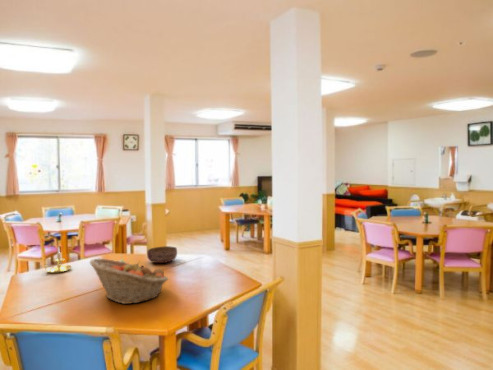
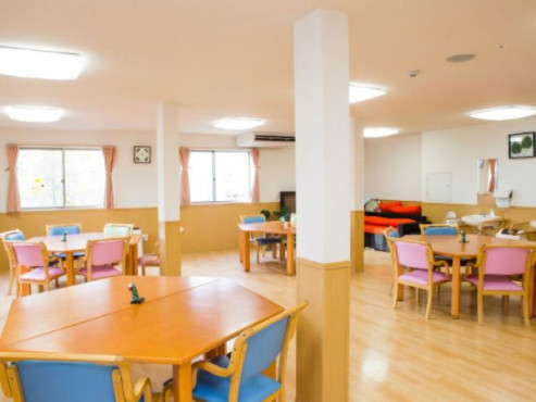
- bowl (162, 255)
- fruit basket (129, 276)
- candle holder (57, 258)
